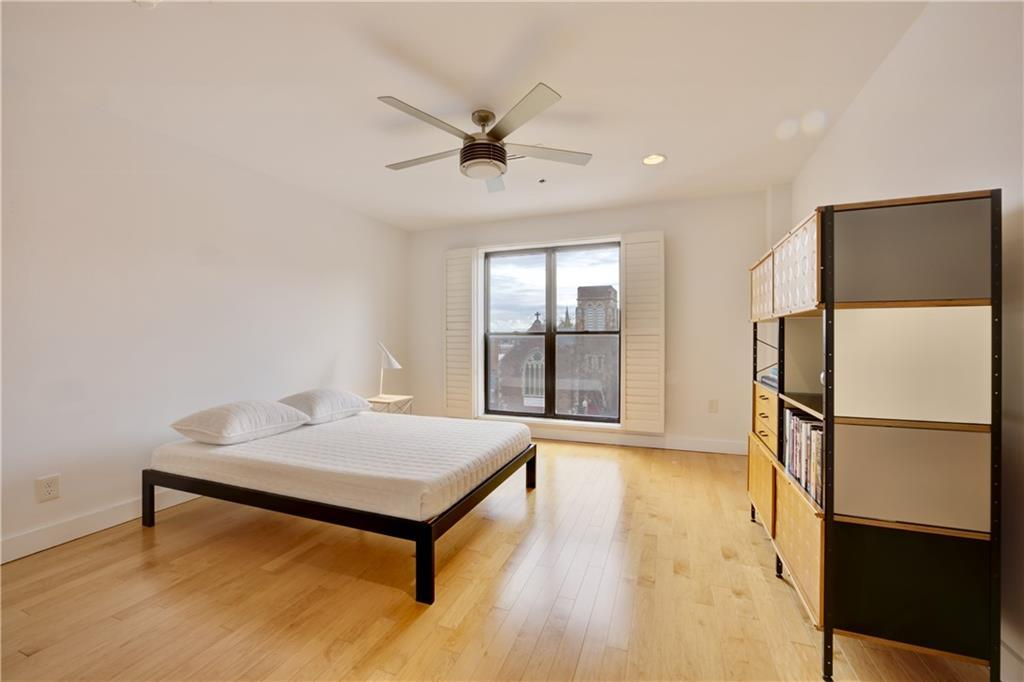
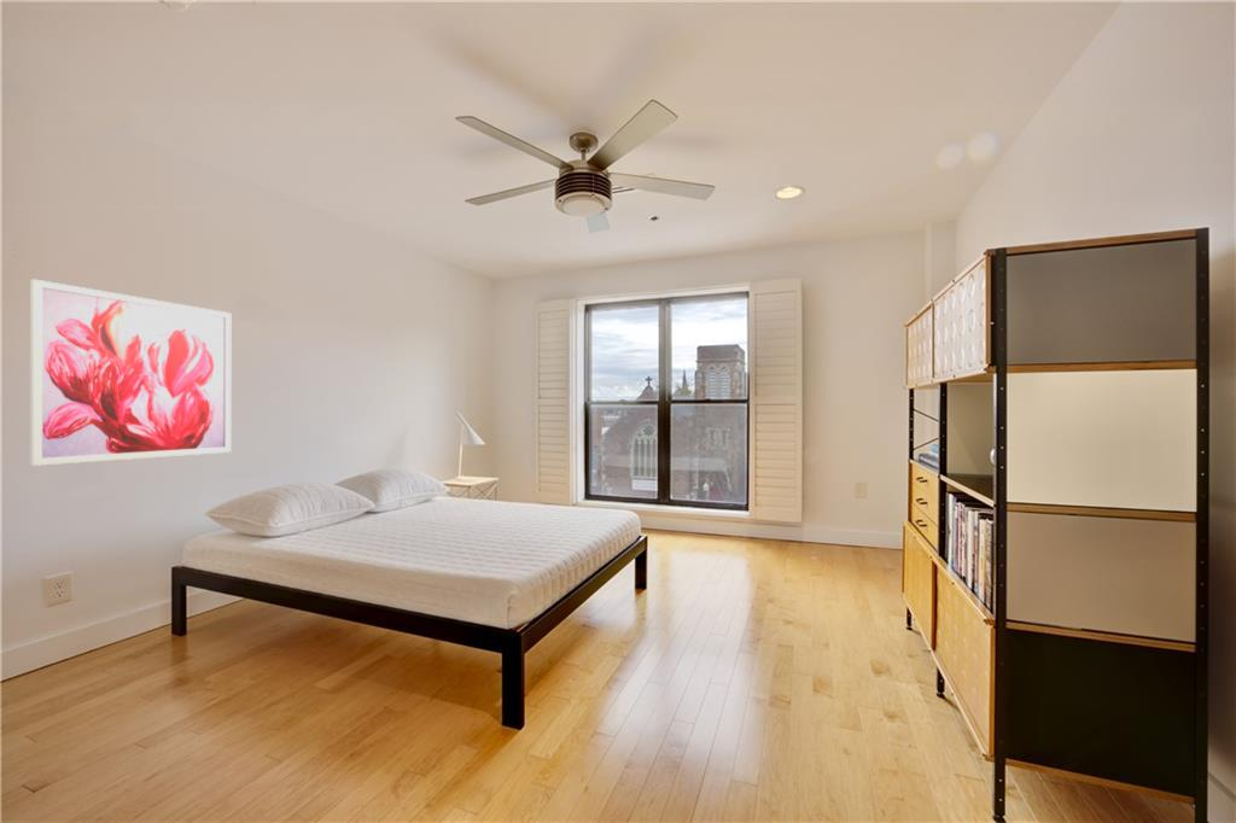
+ wall art (145, 378)
